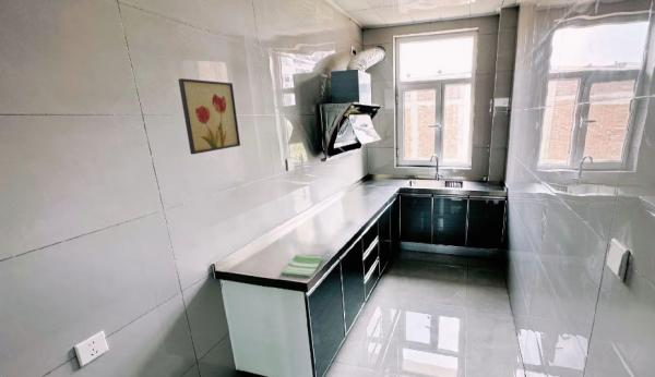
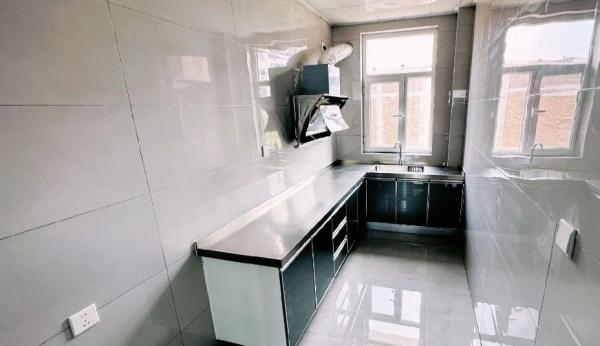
- wall art (212, 115)
- dish towel (302, 265)
